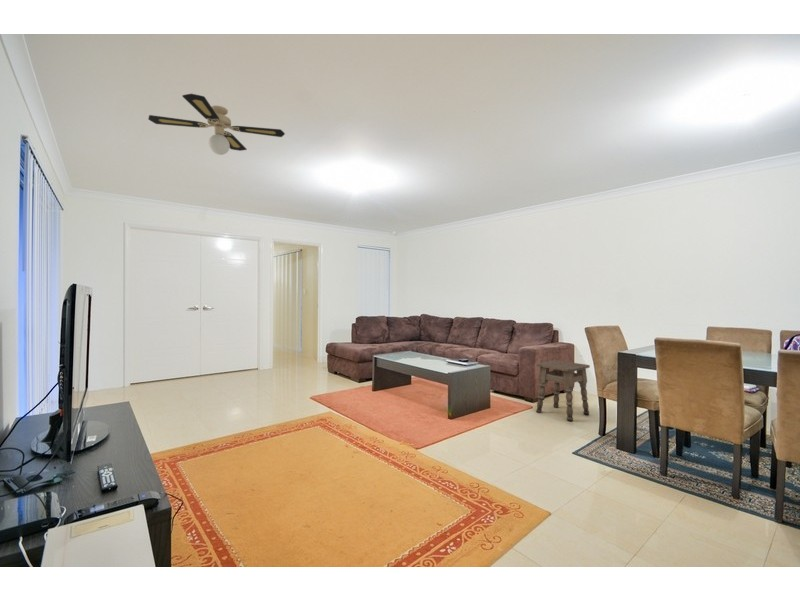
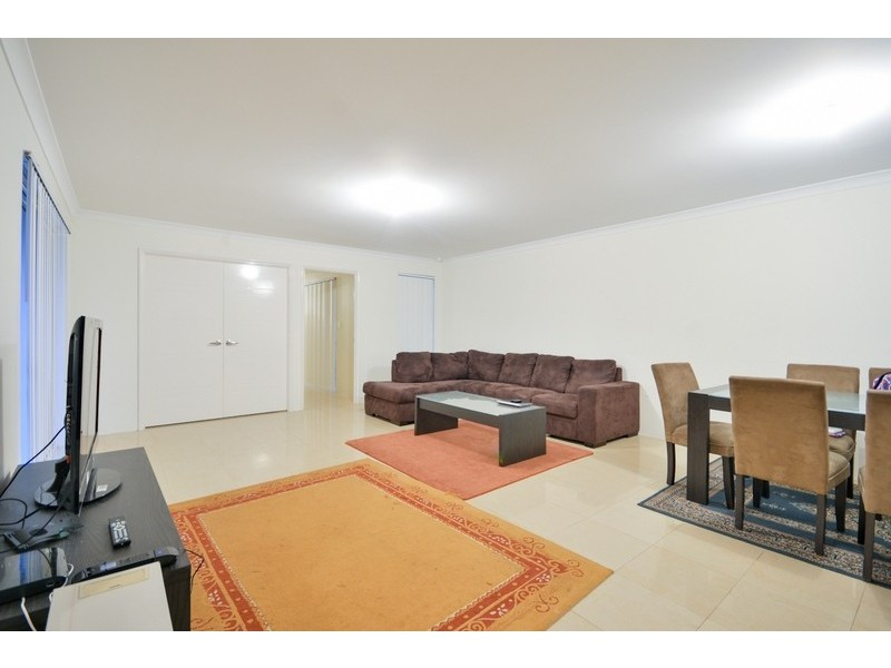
- side table (559, 388)
- ceiling fan (219, 131)
